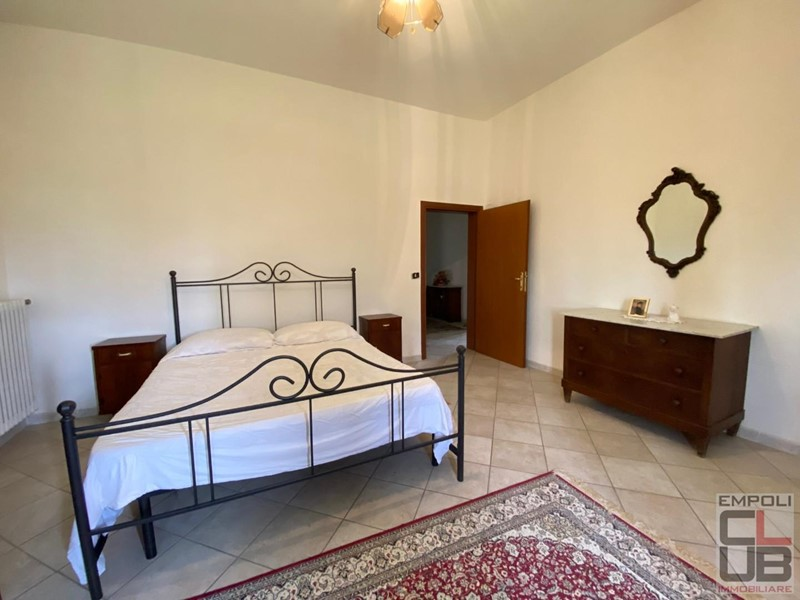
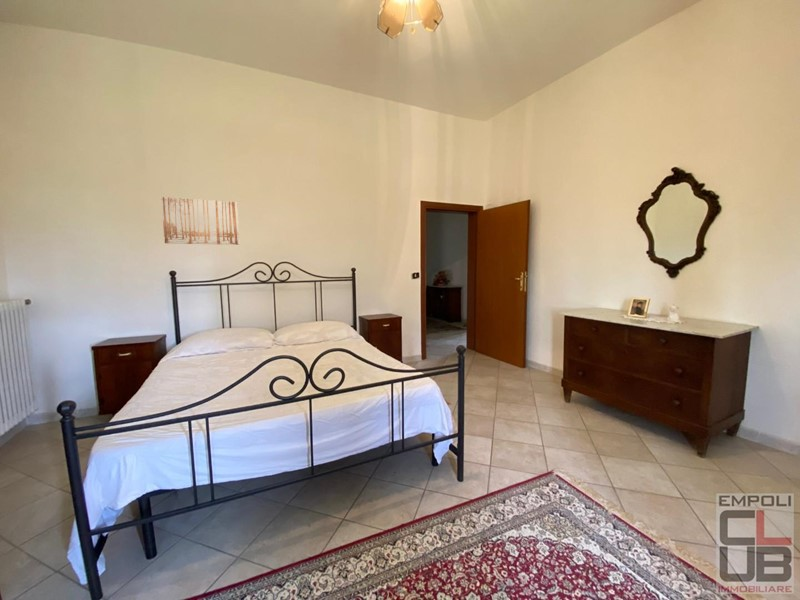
+ wall art (202, 222)
